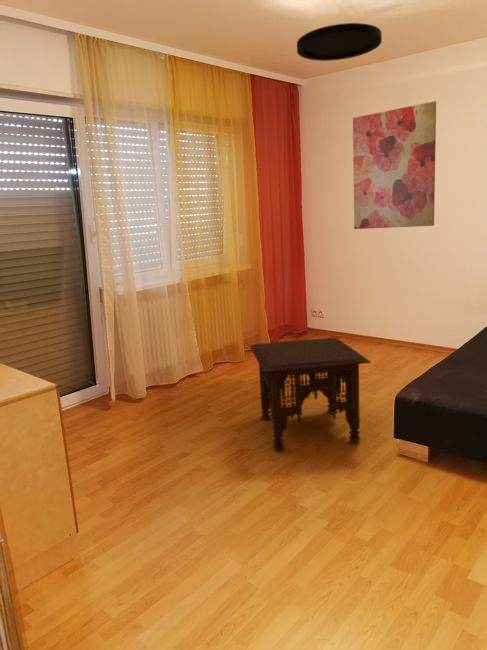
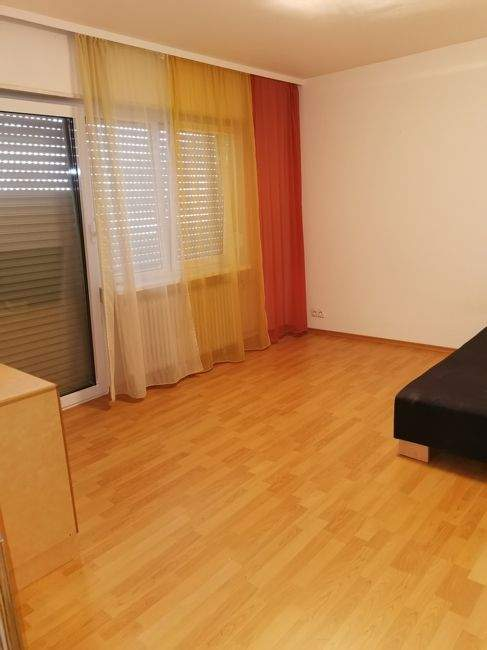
- ceiling light (338, 43)
- wall art (392, 170)
- side table (306, 390)
